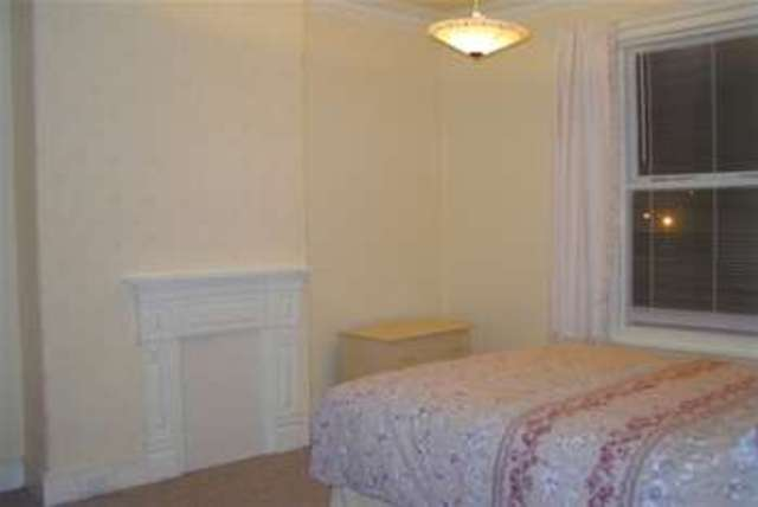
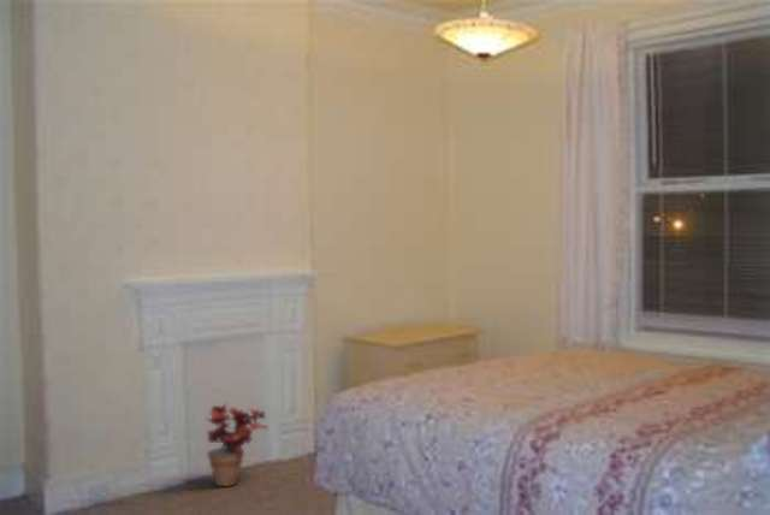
+ potted plant (231, 444)
